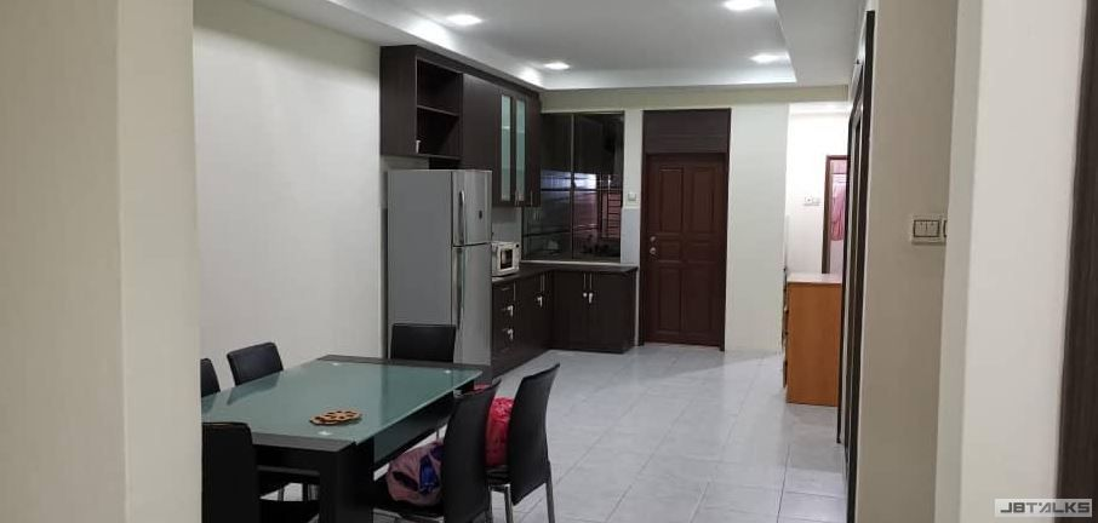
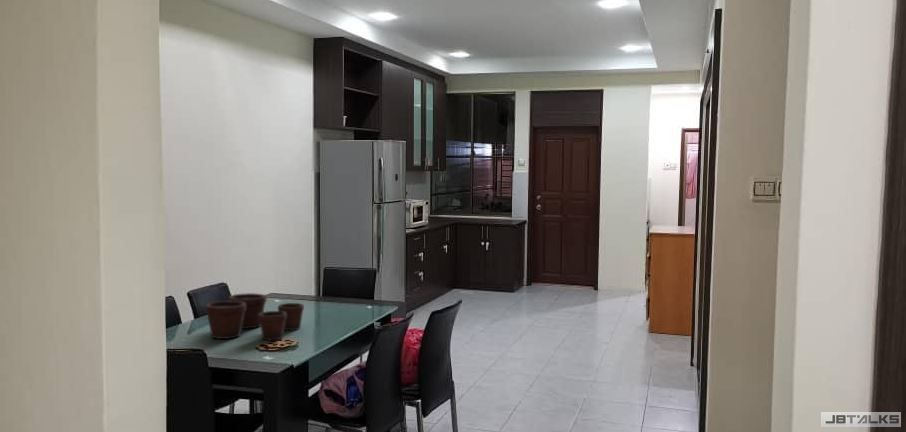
+ flower pot (256, 316)
